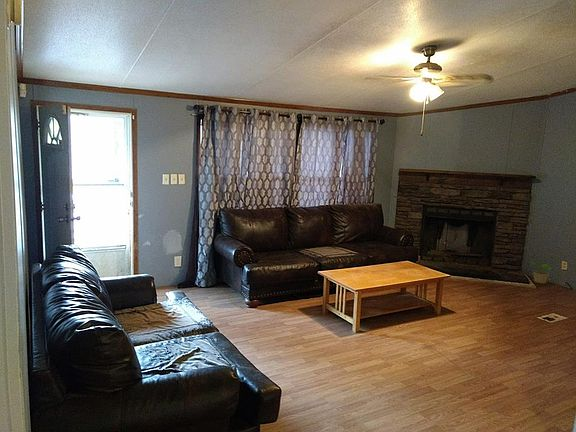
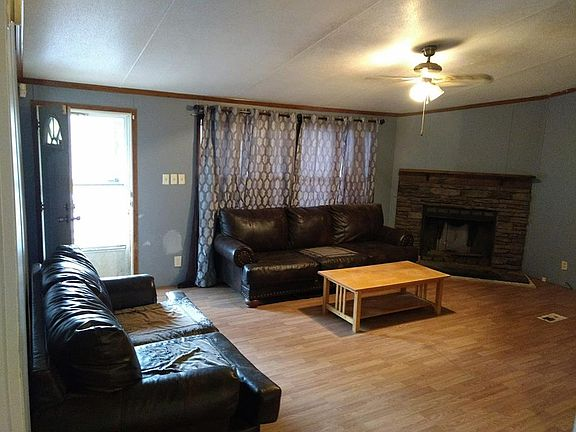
- potted plant (540, 271)
